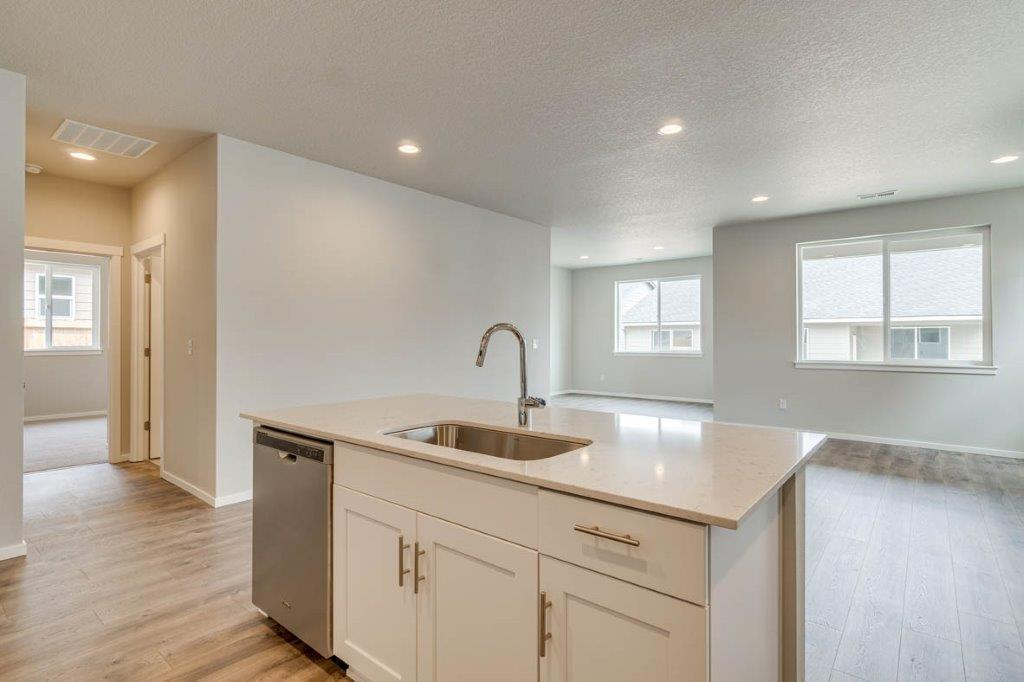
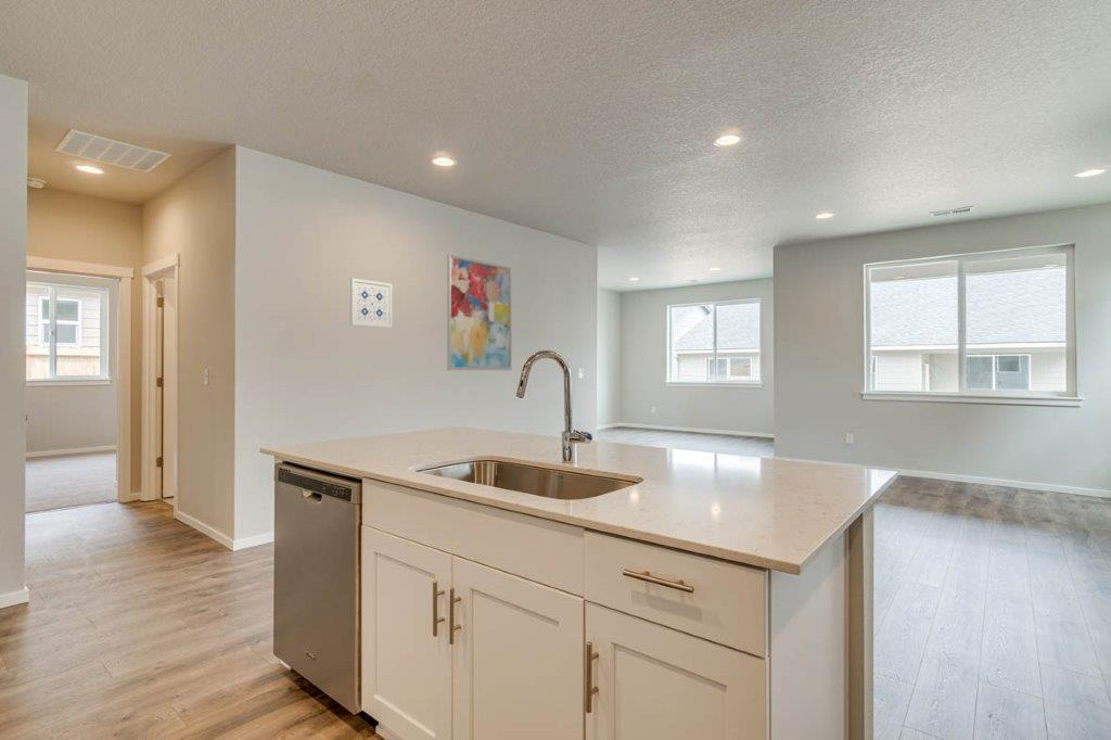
+ wall art (481, 316)
+ wall art (371, 303)
